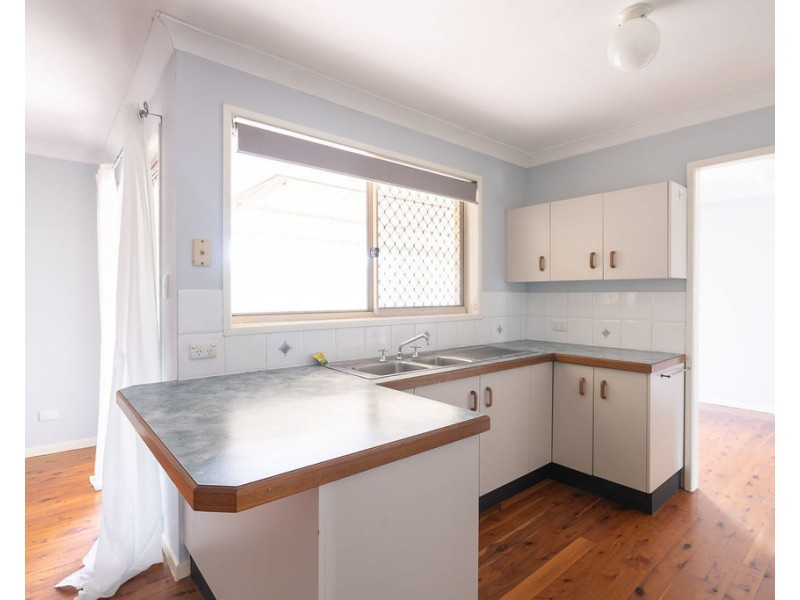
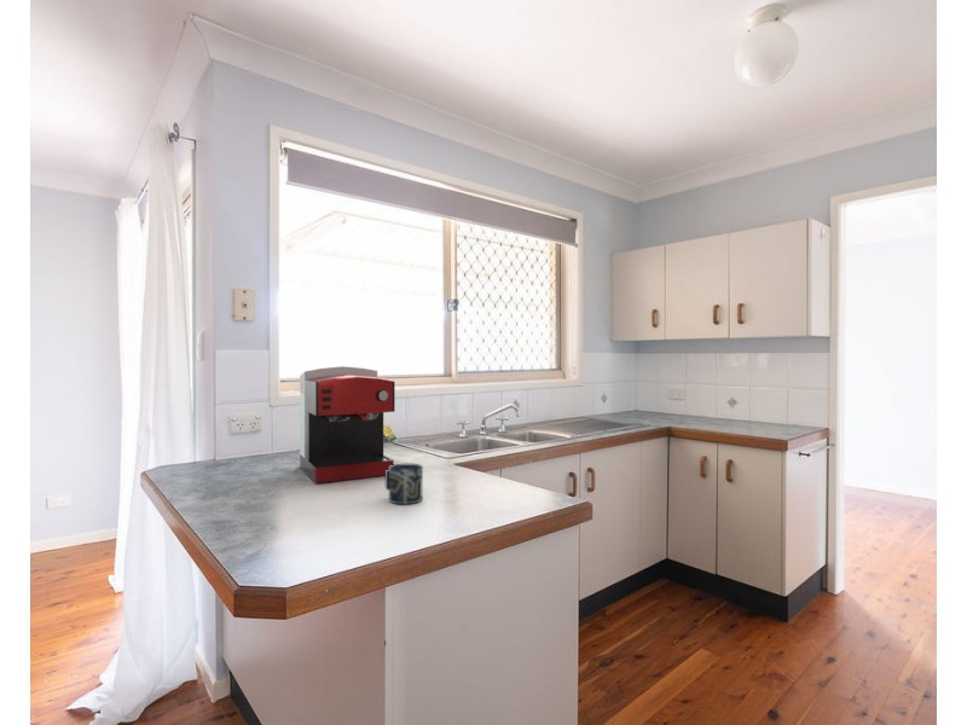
+ coffee maker (348, 419)
+ cup (401, 482)
